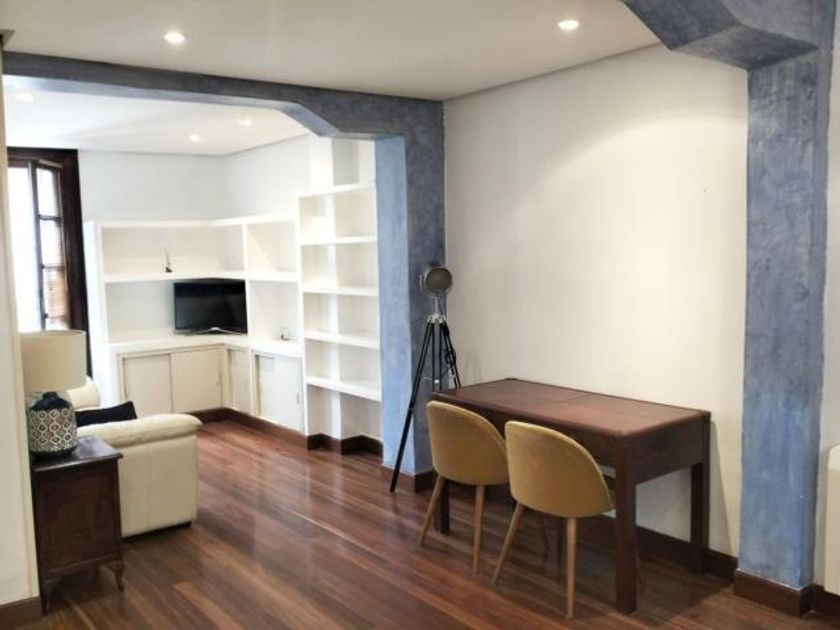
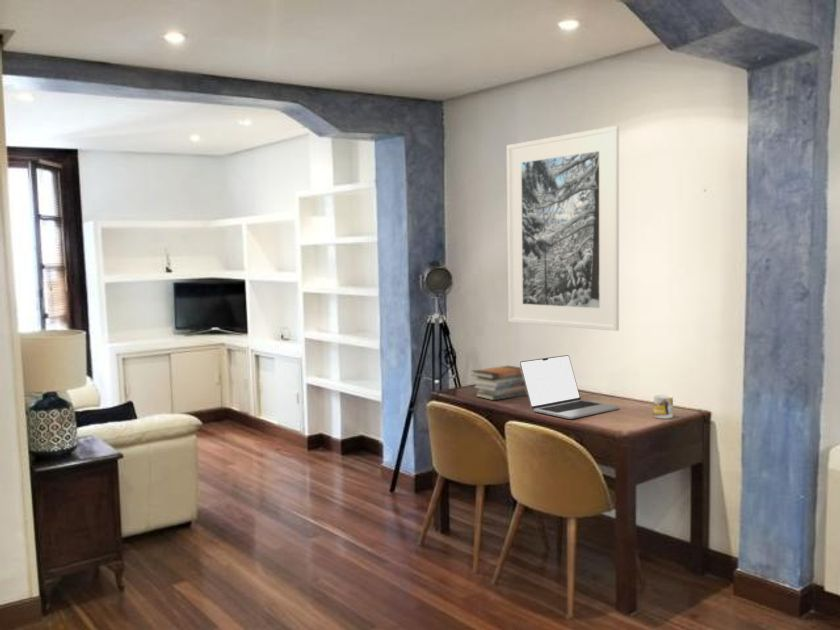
+ mug (665, 405)
+ book stack (501, 382)
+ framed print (559, 232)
+ laptop (569, 385)
